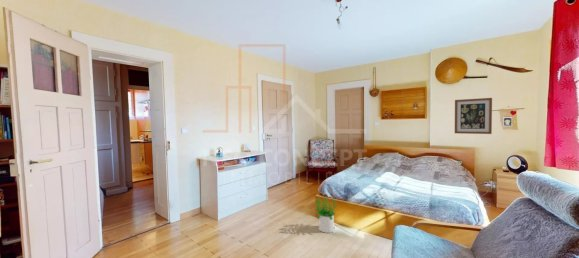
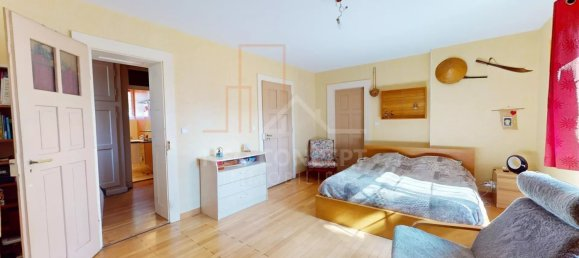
- potted plant (324, 213)
- wall art (472, 116)
